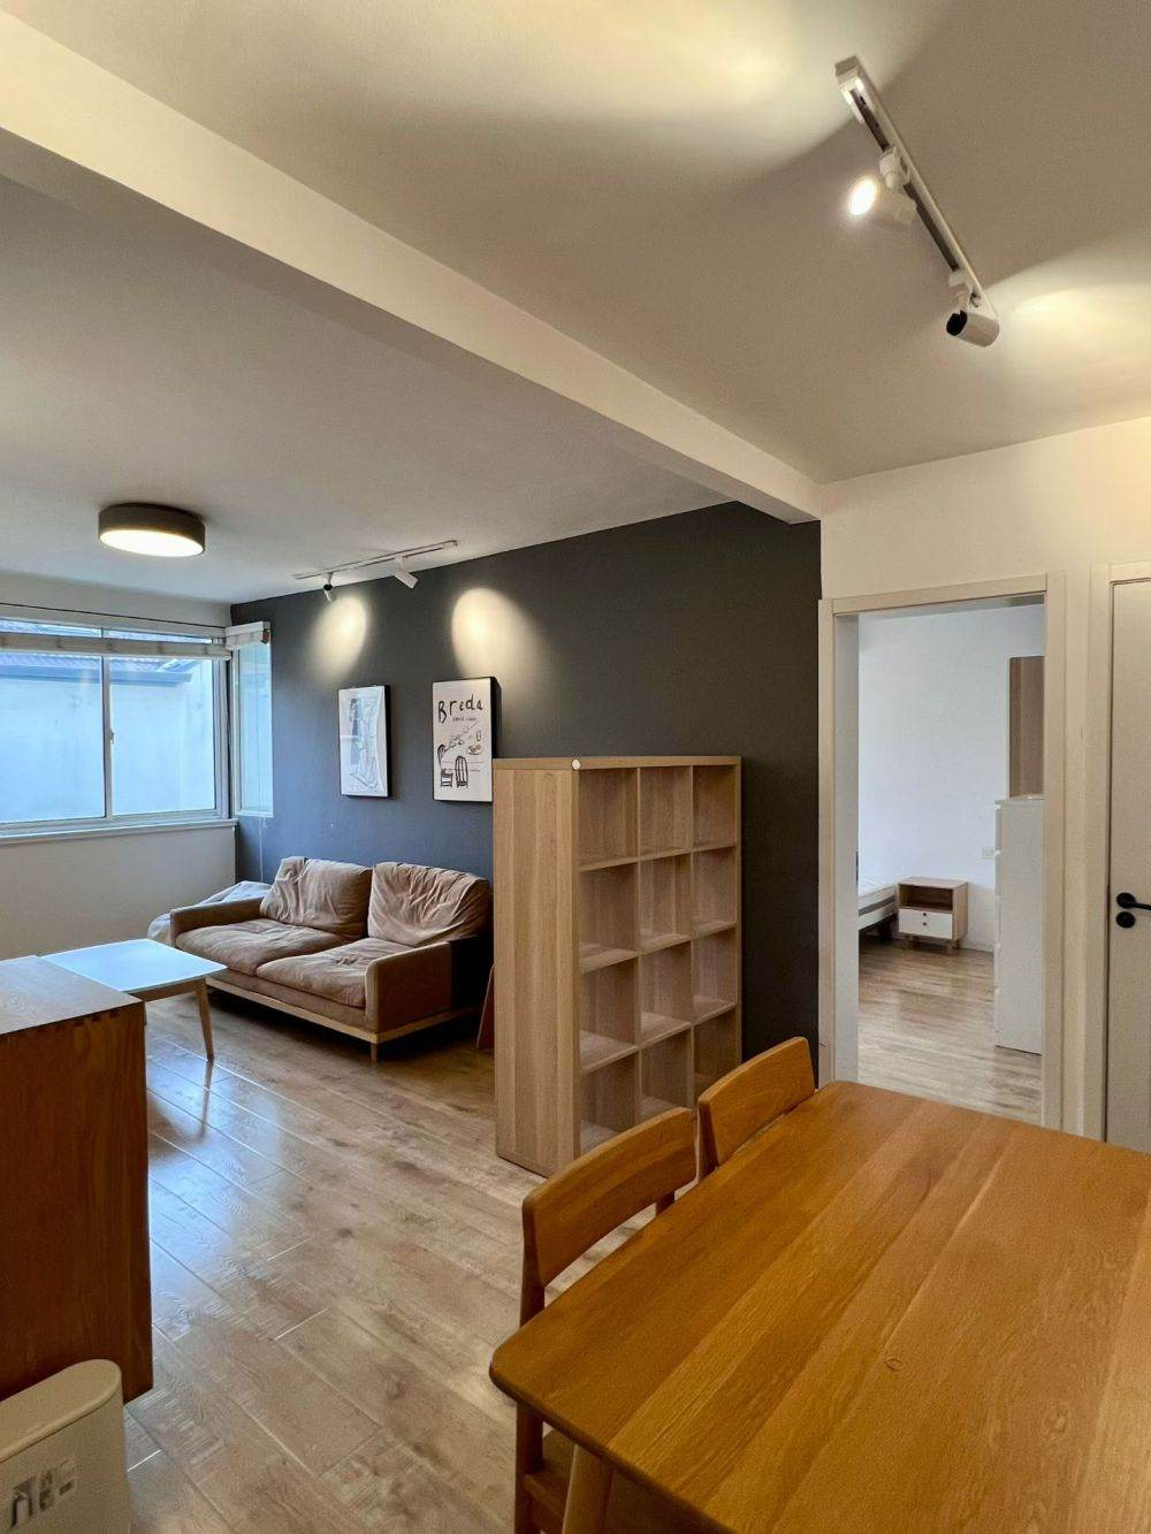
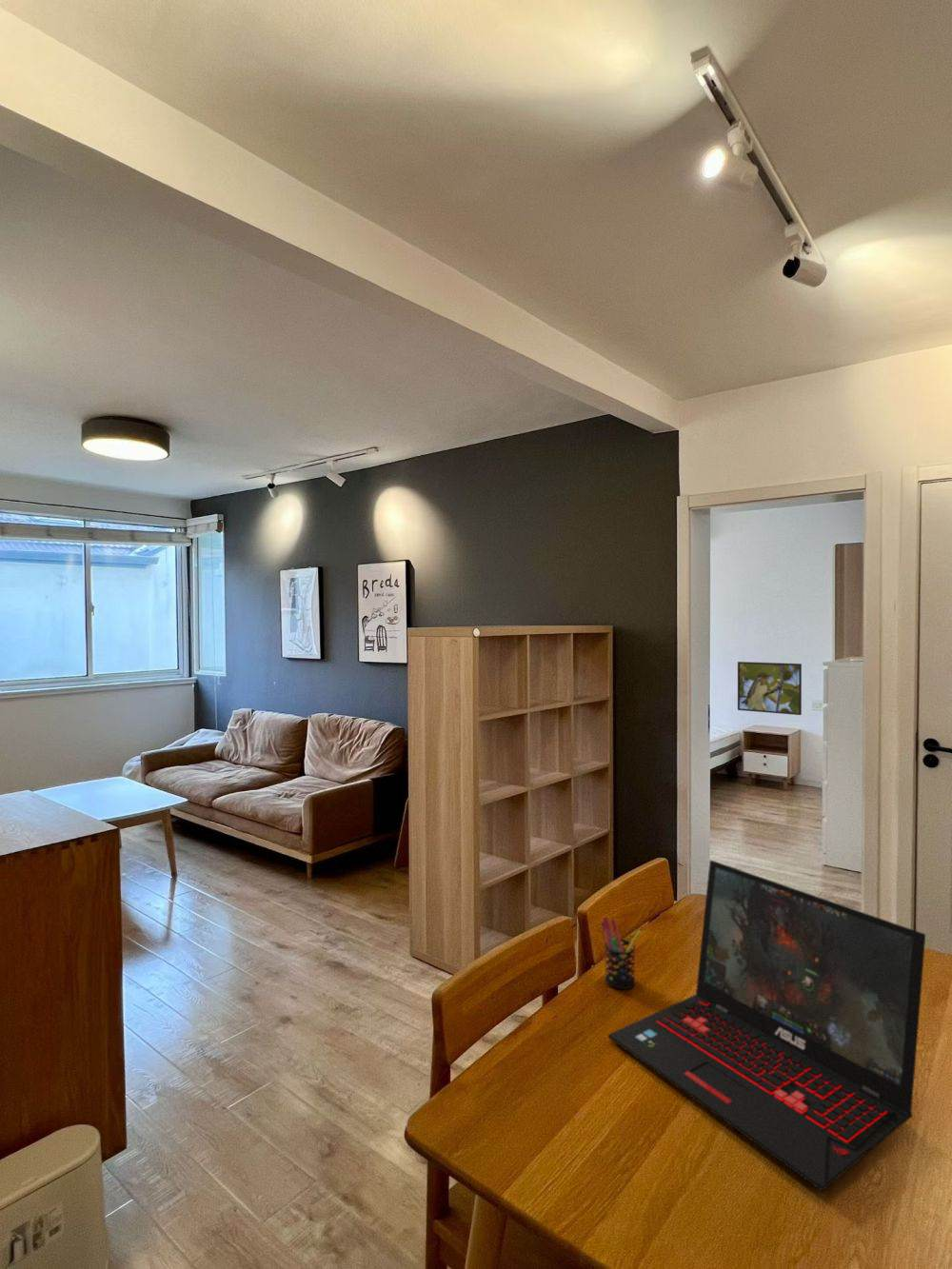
+ pen holder (617, 951)
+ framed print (768, 687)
+ laptop (754, 992)
